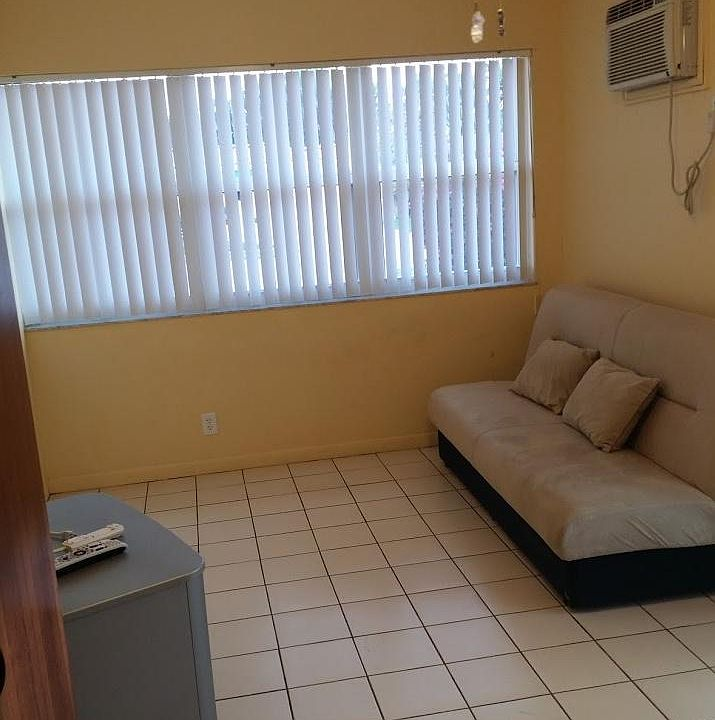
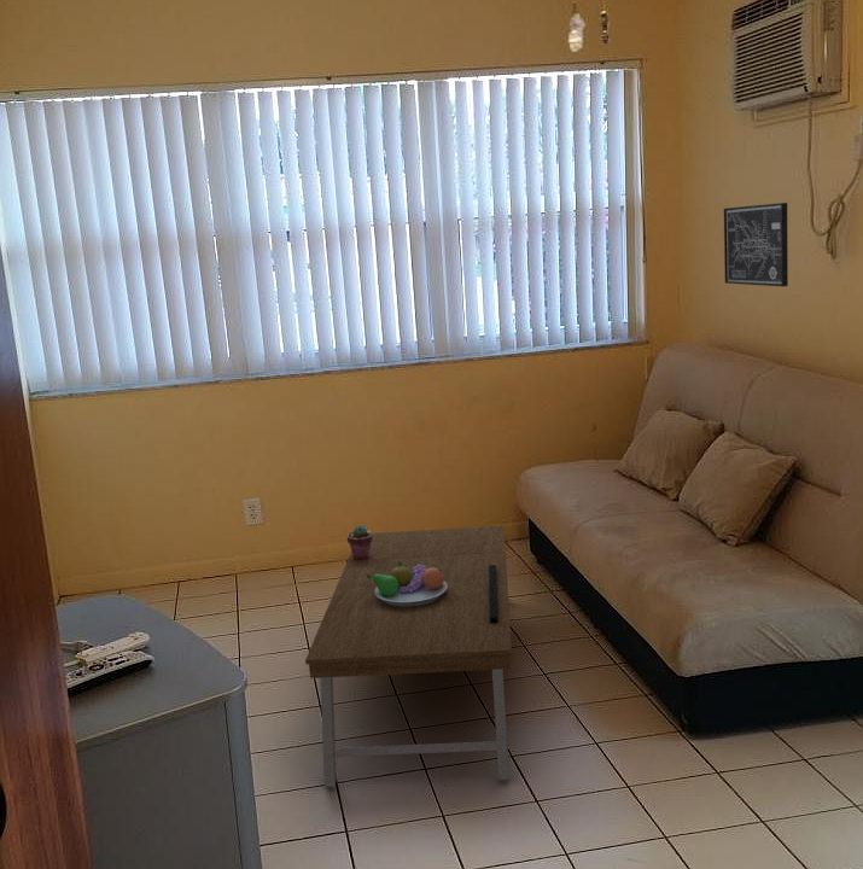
+ wall art (753, 245)
+ potted succulent (360, 536)
+ coffee table (425, 626)
+ fruit bowl (407, 575)
